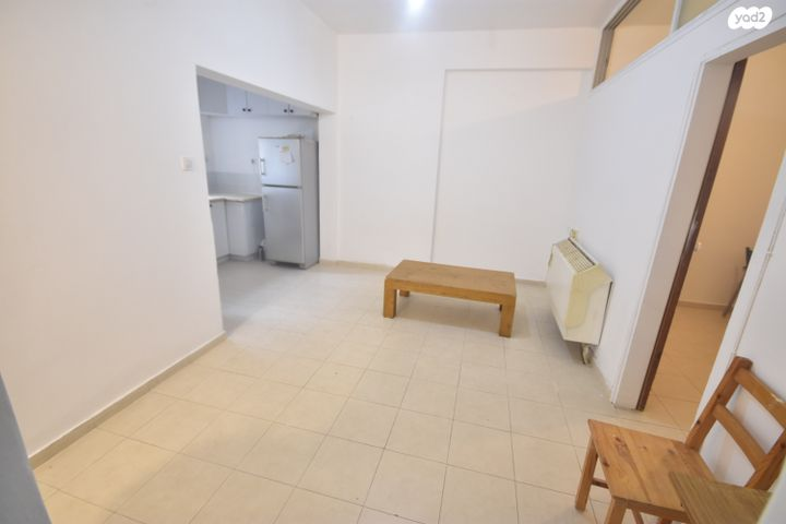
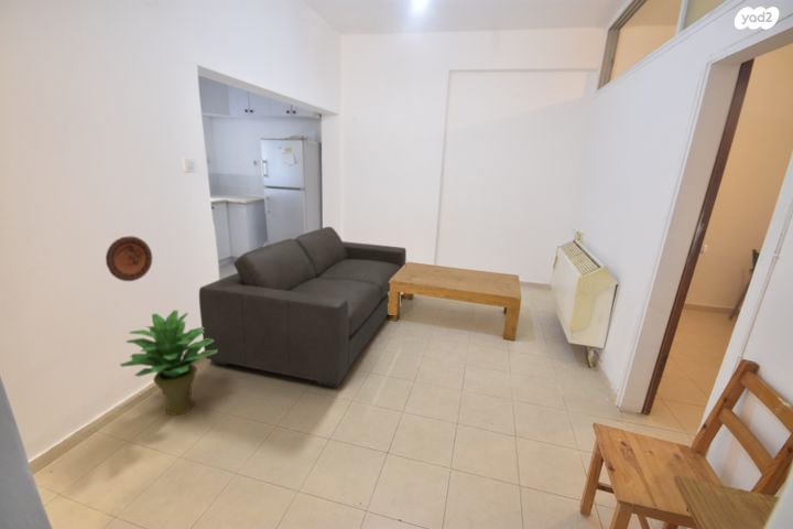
+ sofa (327, 282)
+ decorative plate (129, 258)
+ potted plant (173, 363)
